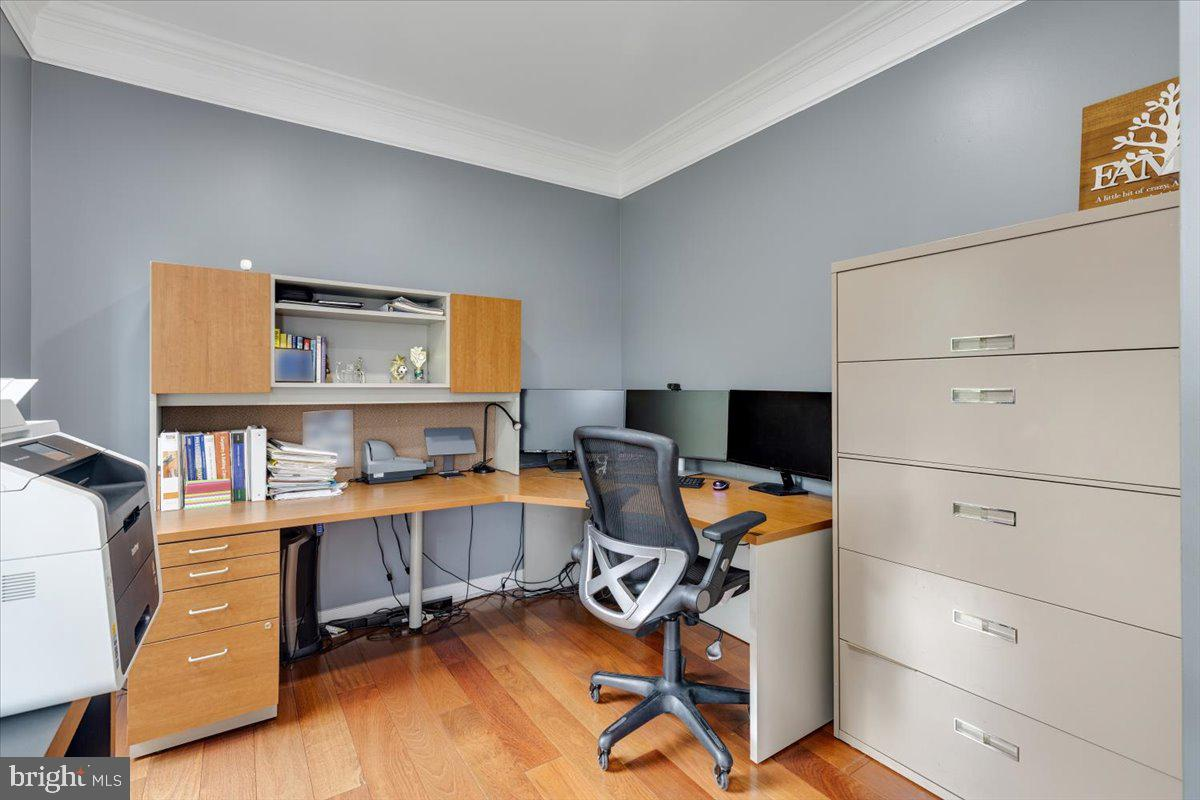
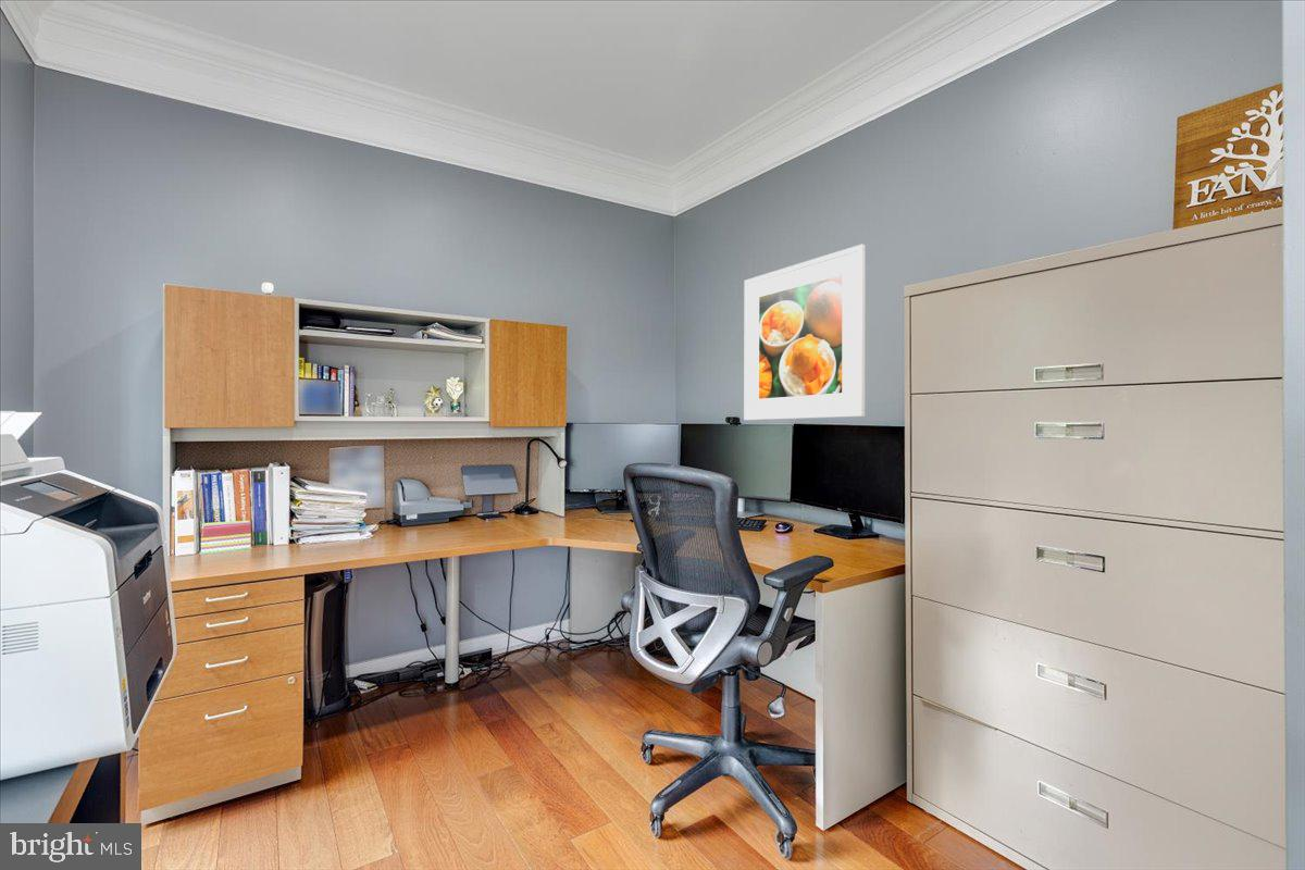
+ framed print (798, 340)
